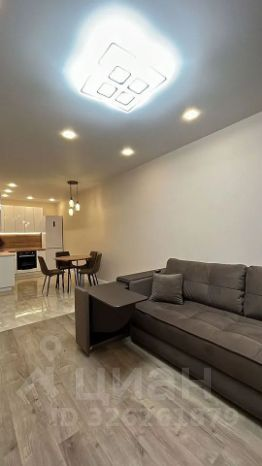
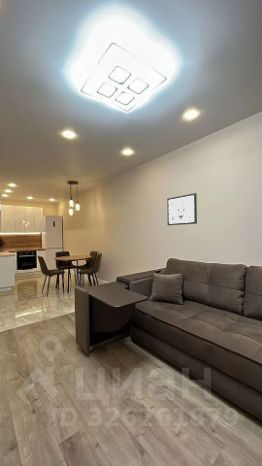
+ wall art (181, 210)
